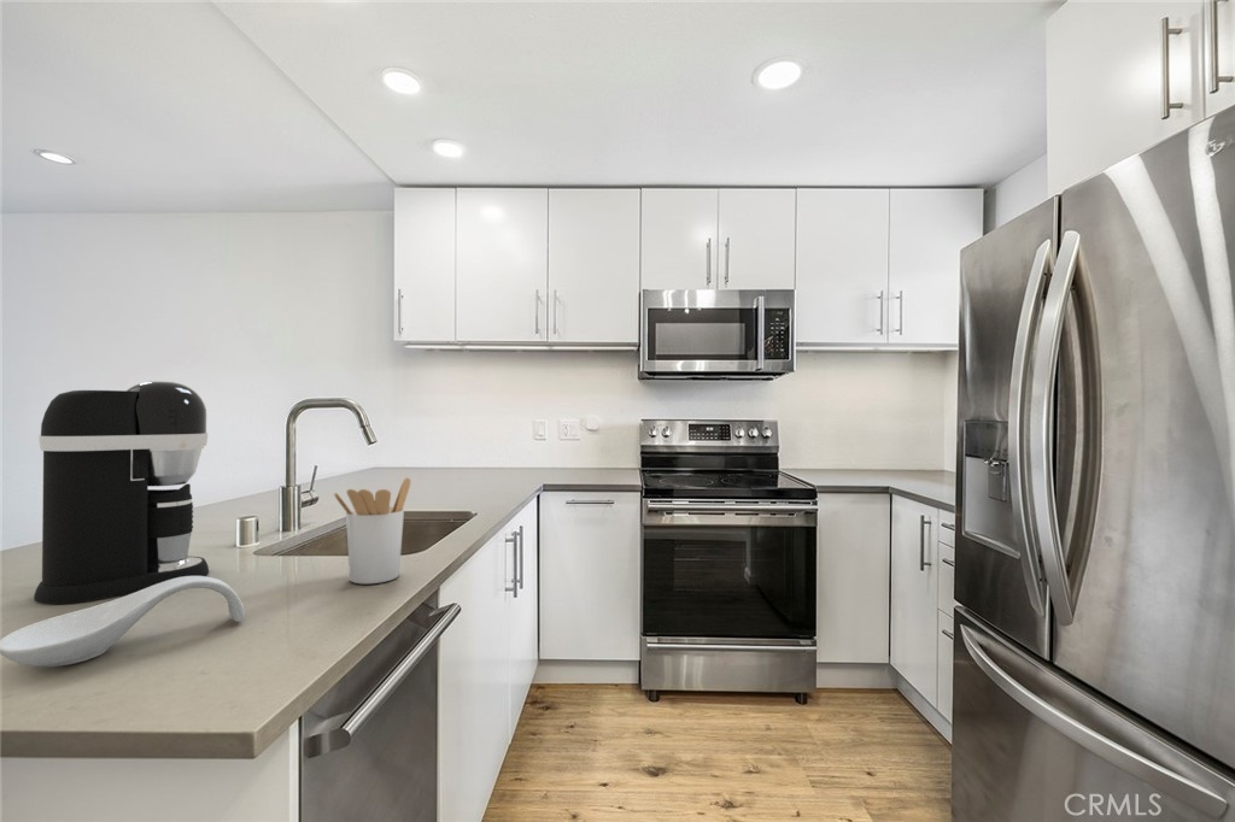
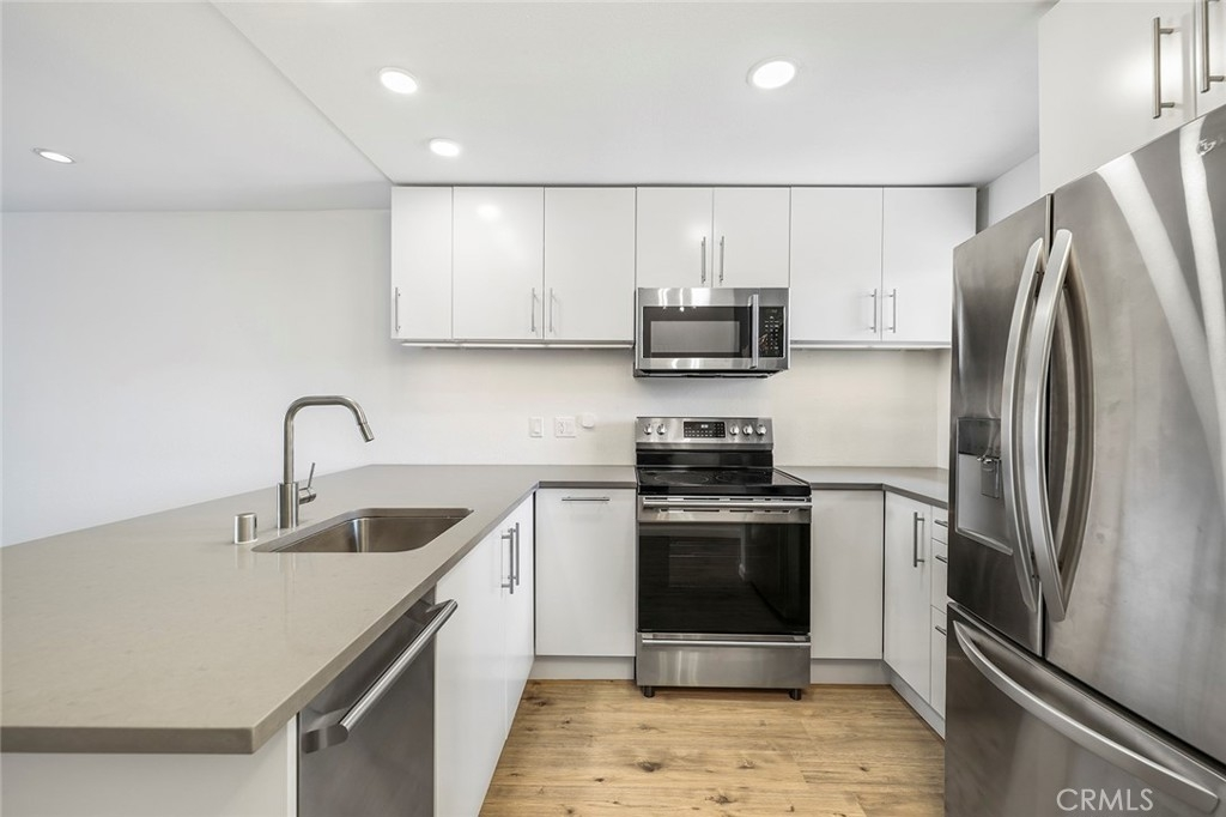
- coffee maker (129, 482)
- spoon rest (133, 615)
- utensil holder (373, 530)
